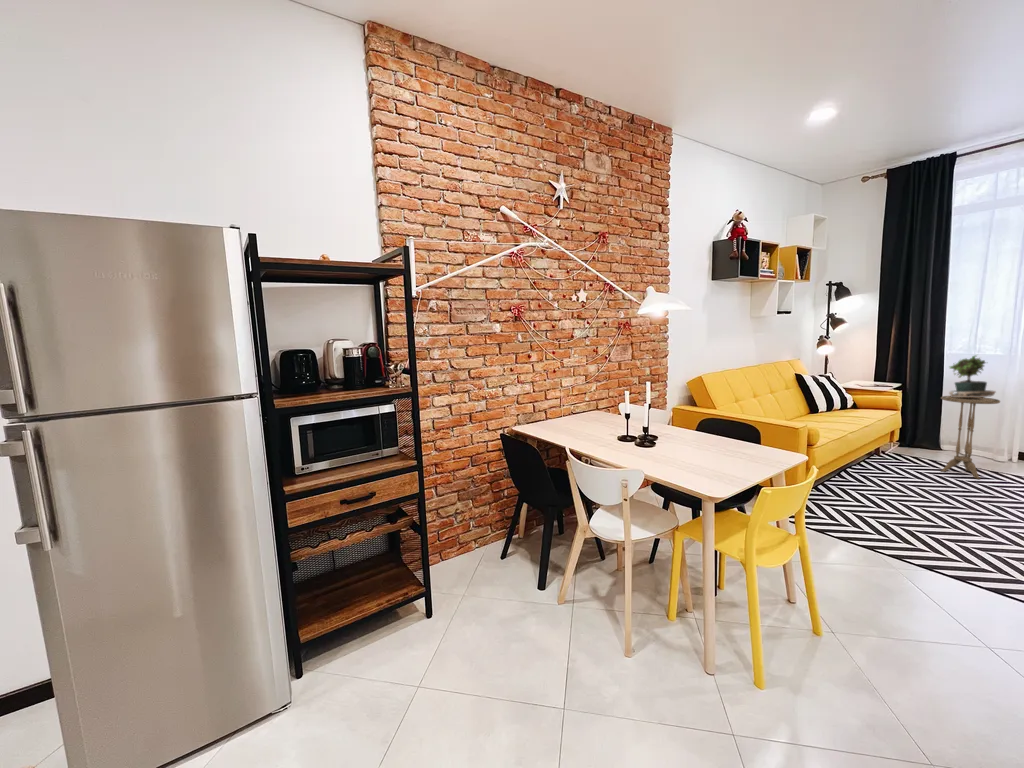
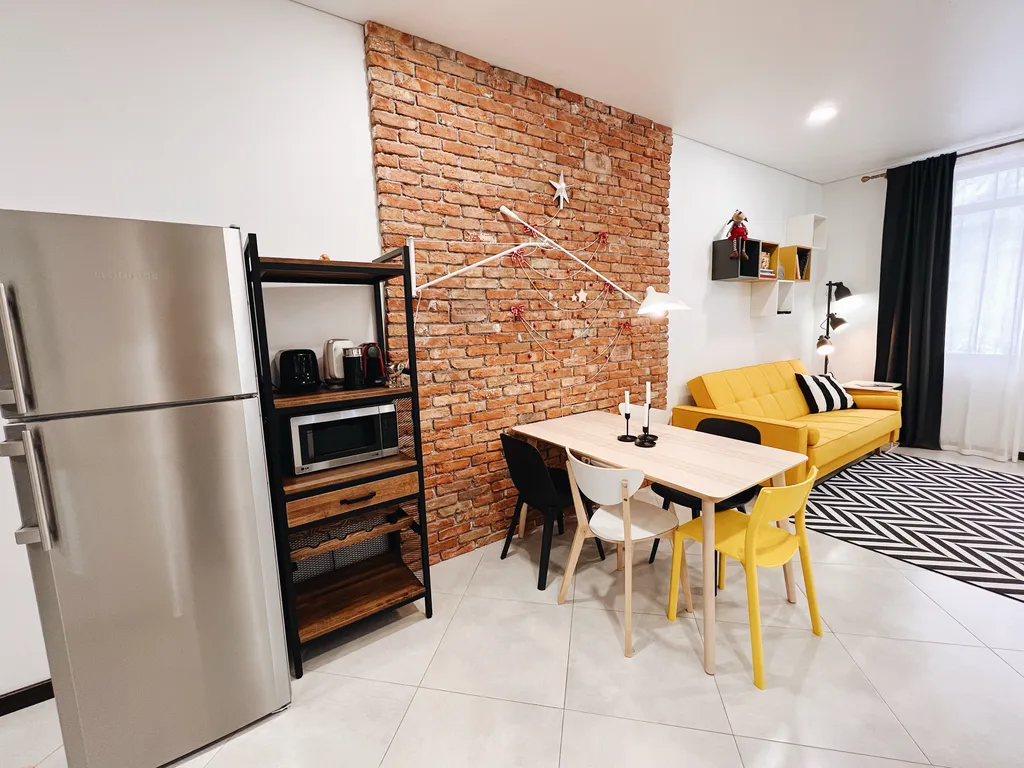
- side table (967, 436)
- potted plant (970, 376)
